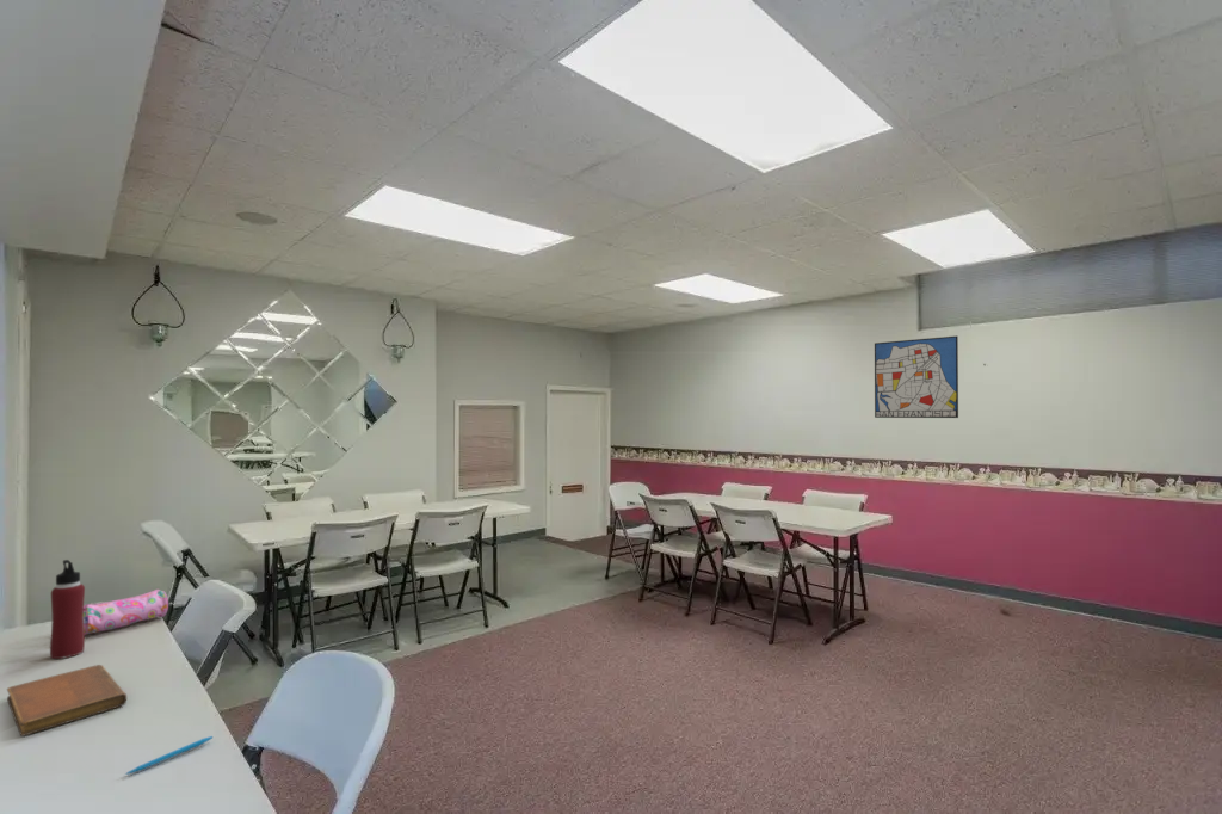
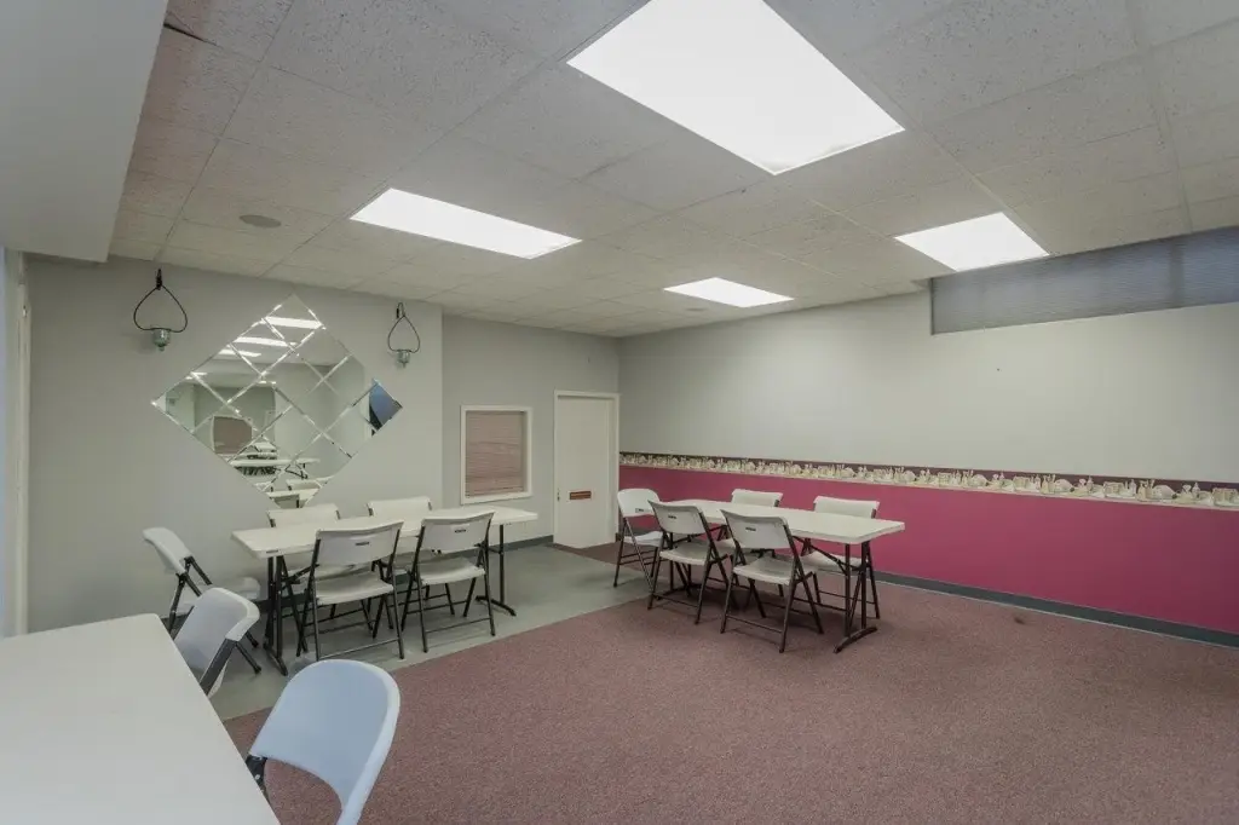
- pen (171, 754)
- water bottle (67, 606)
- pencil case (123, 611)
- notebook (66, 696)
- wall art (914, 378)
